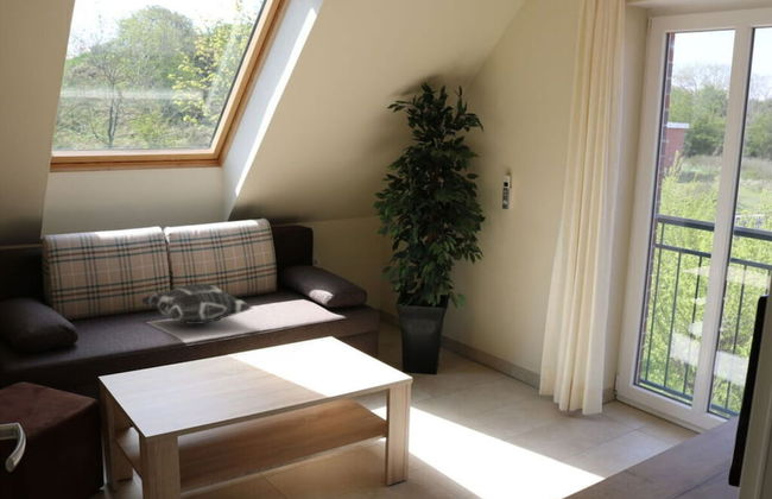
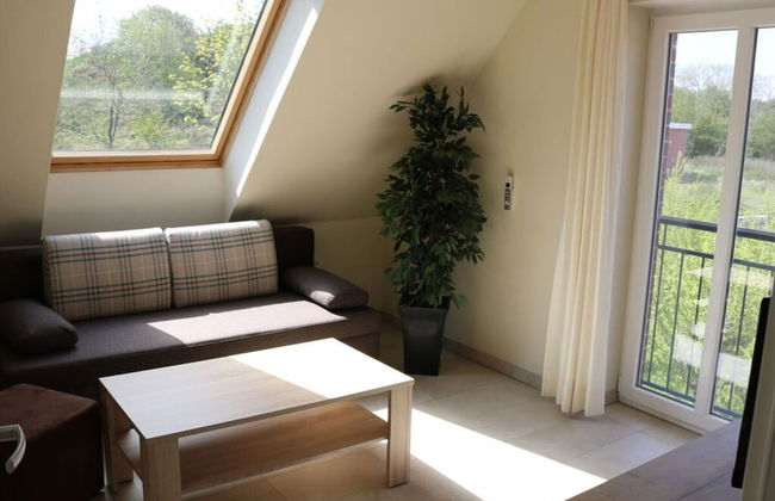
- decorative pillow (197, 303)
